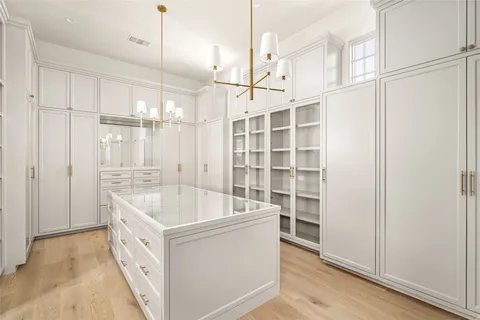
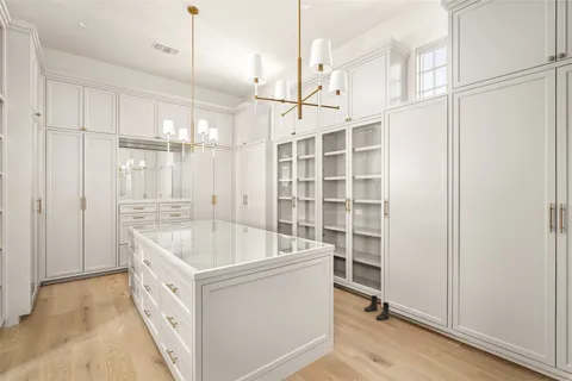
+ boots (377, 306)
